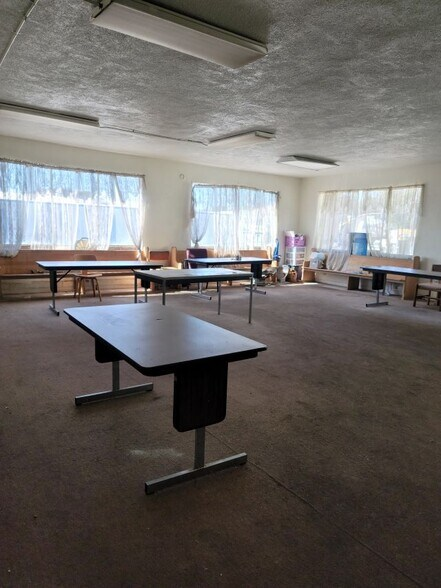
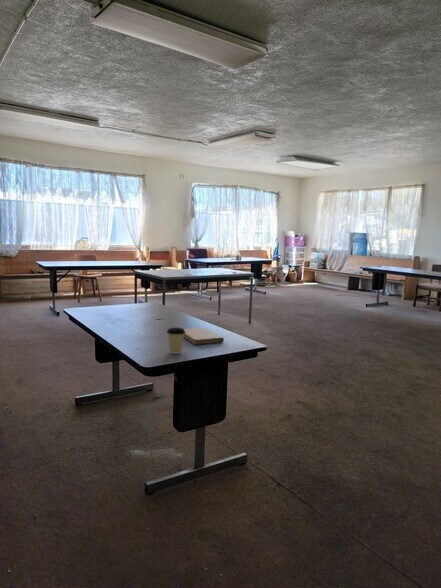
+ coffee cup (175, 340)
+ notebook (200, 335)
